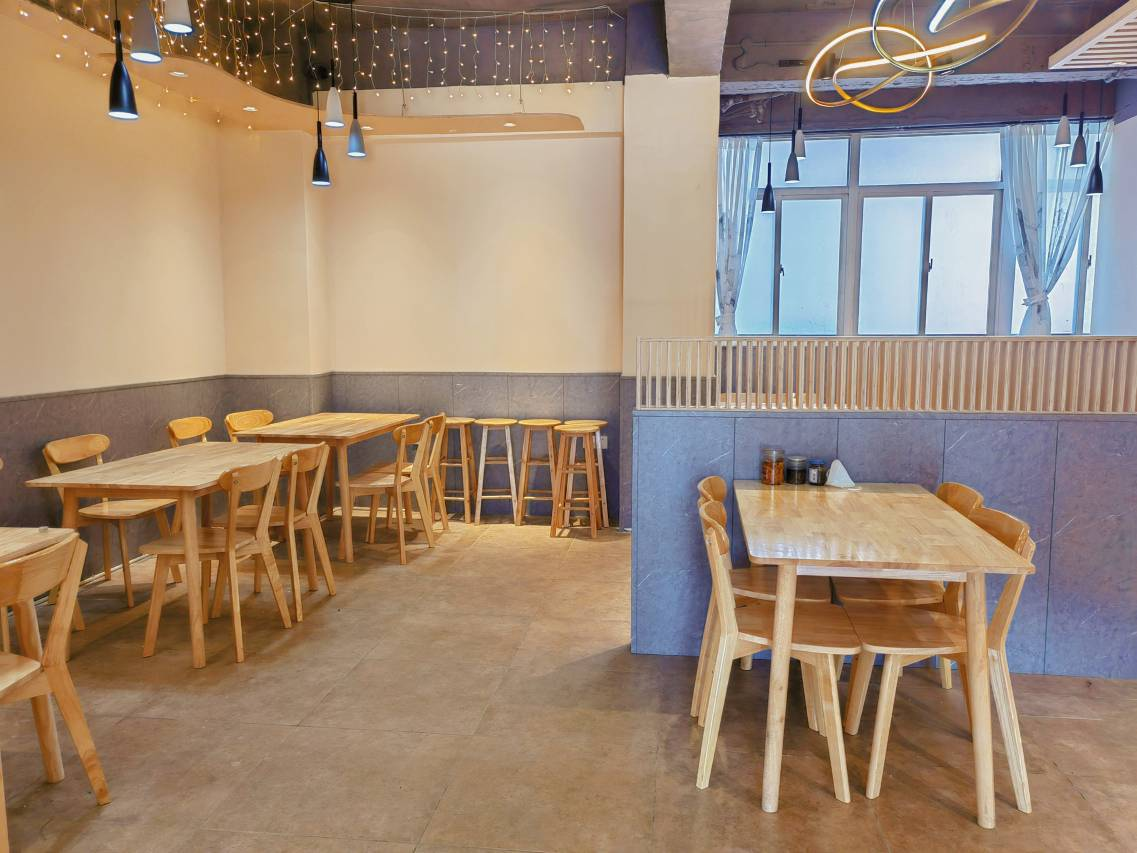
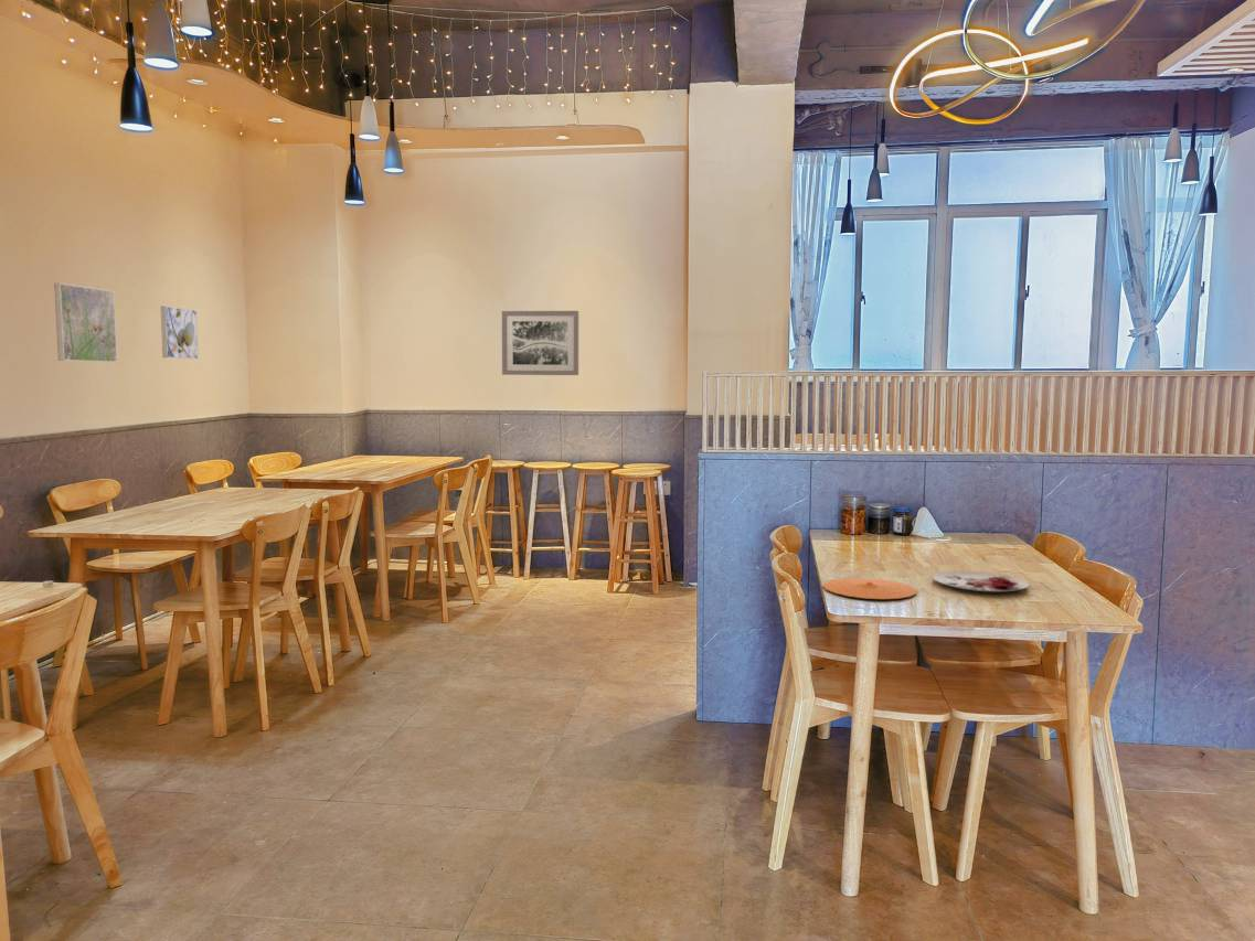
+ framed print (180, 333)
+ plate (869, 585)
+ wall art (540, 343)
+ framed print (86, 324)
+ plate (979, 579)
